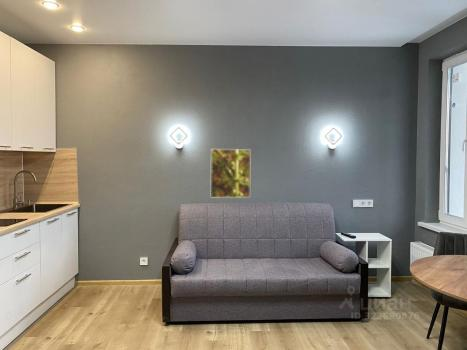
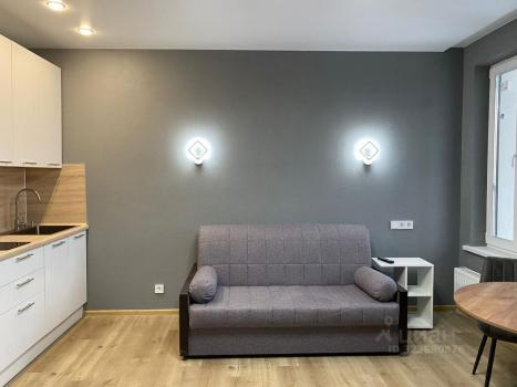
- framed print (230, 173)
